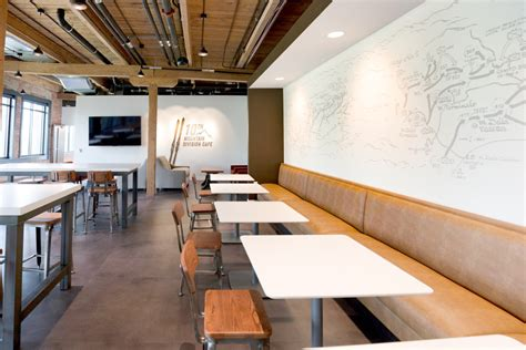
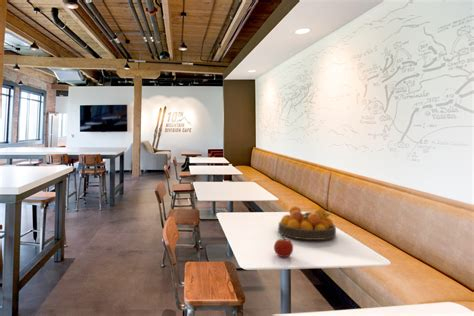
+ fruit bowl (306, 220)
+ fruit (283, 246)
